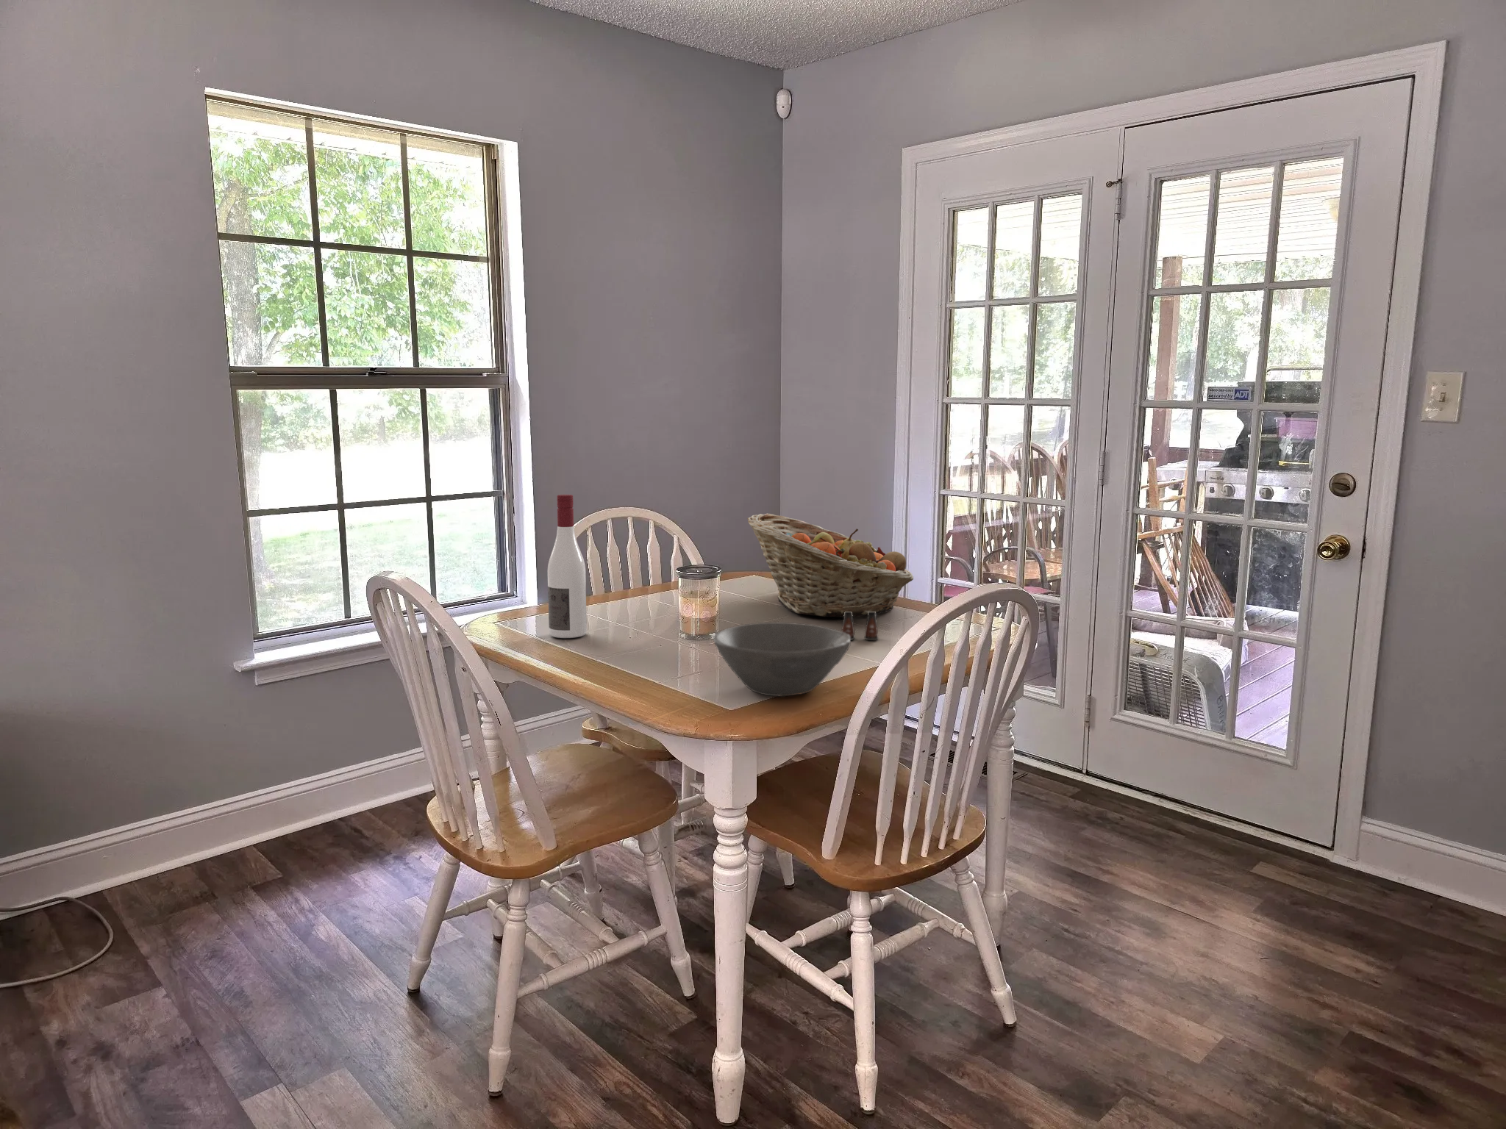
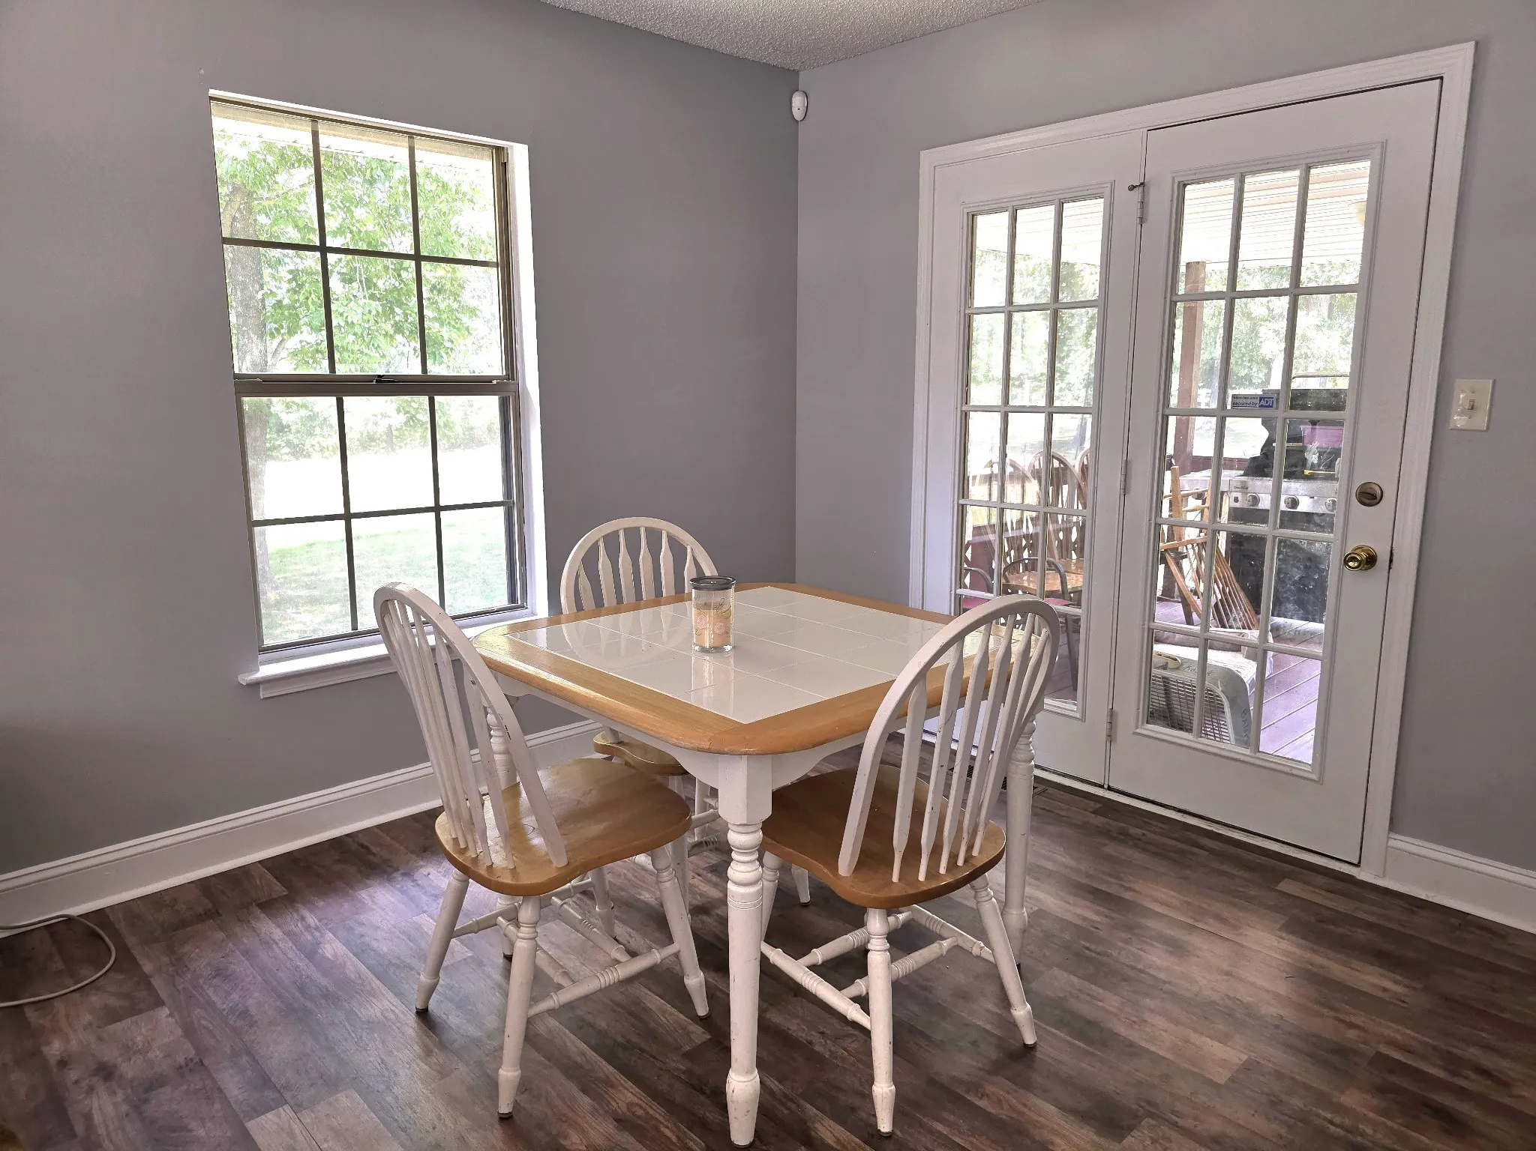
- alcohol (566, 566)
- salt shaker (853, 625)
- fruit basket (829, 561)
- bowl (783, 662)
